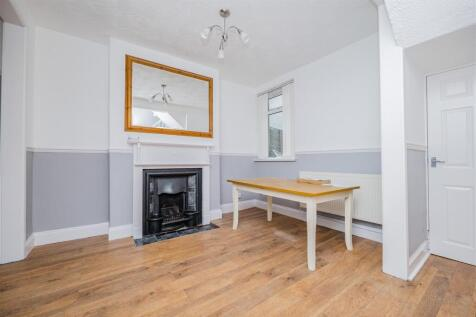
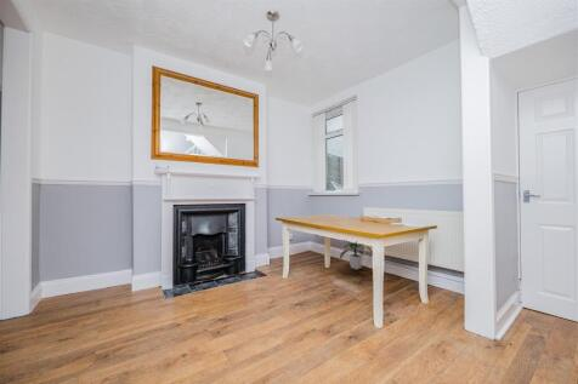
+ indoor plant (353, 243)
